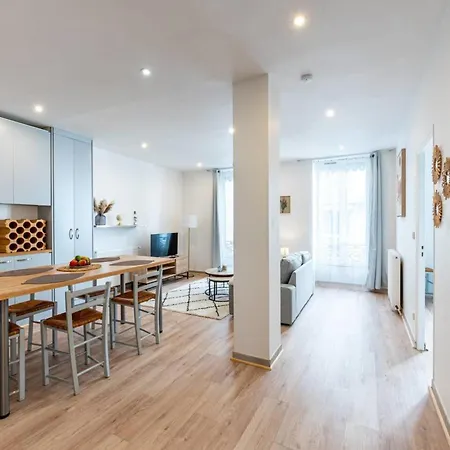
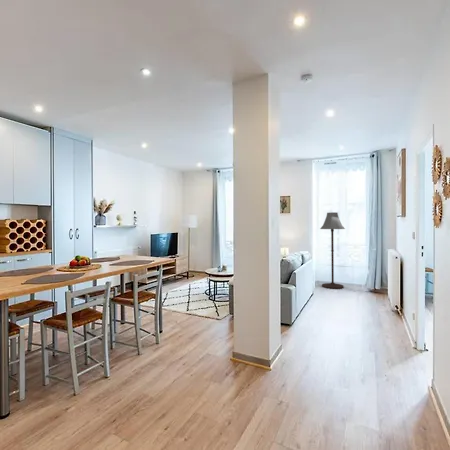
+ floor lamp (332, 249)
